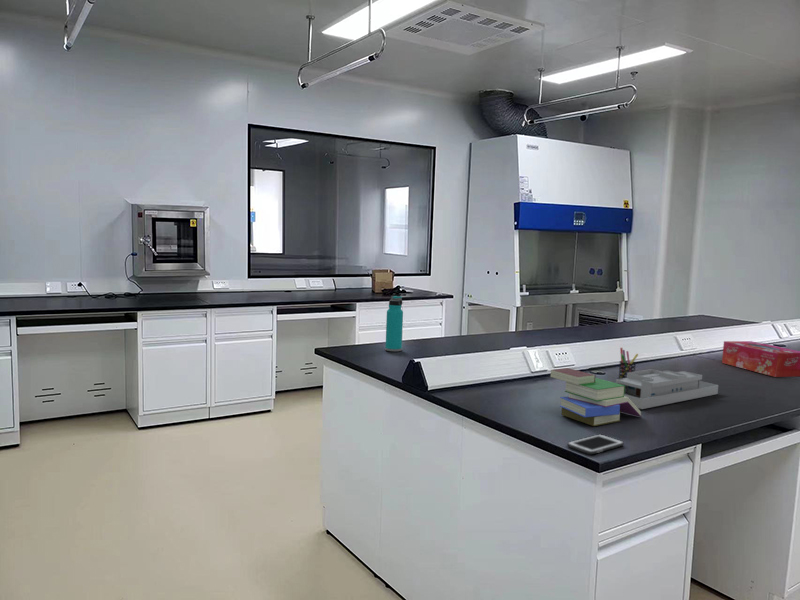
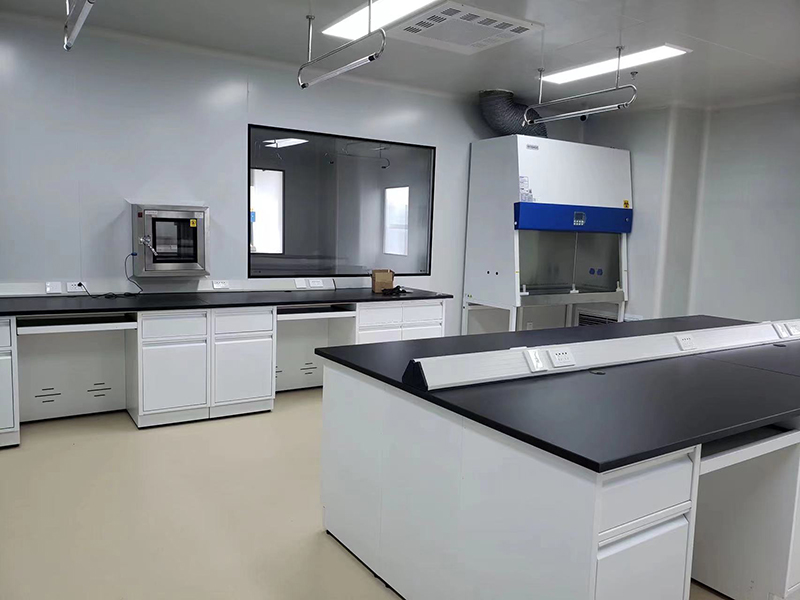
- cell phone (595, 444)
- pen holder (625, 364)
- tissue box (762, 358)
- desk organizer (661, 384)
- book (595, 394)
- water bottle (394, 323)
